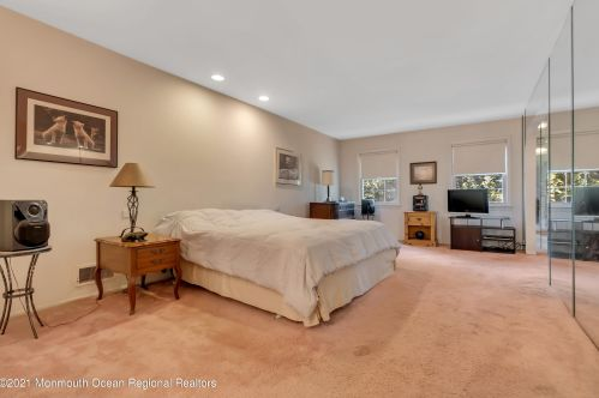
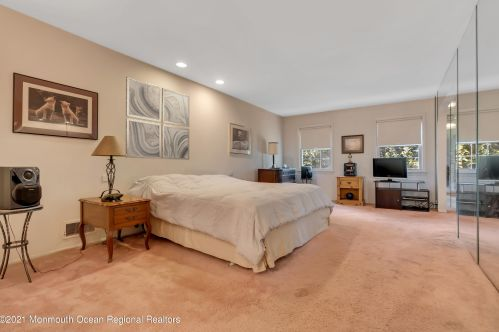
+ wall art (162, 122)
